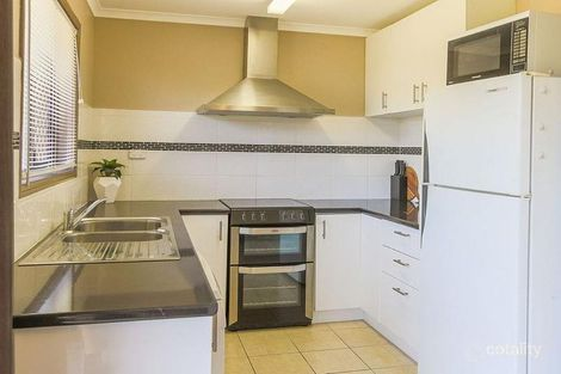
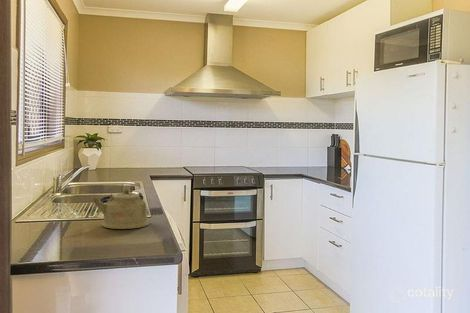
+ kettle (120, 206)
